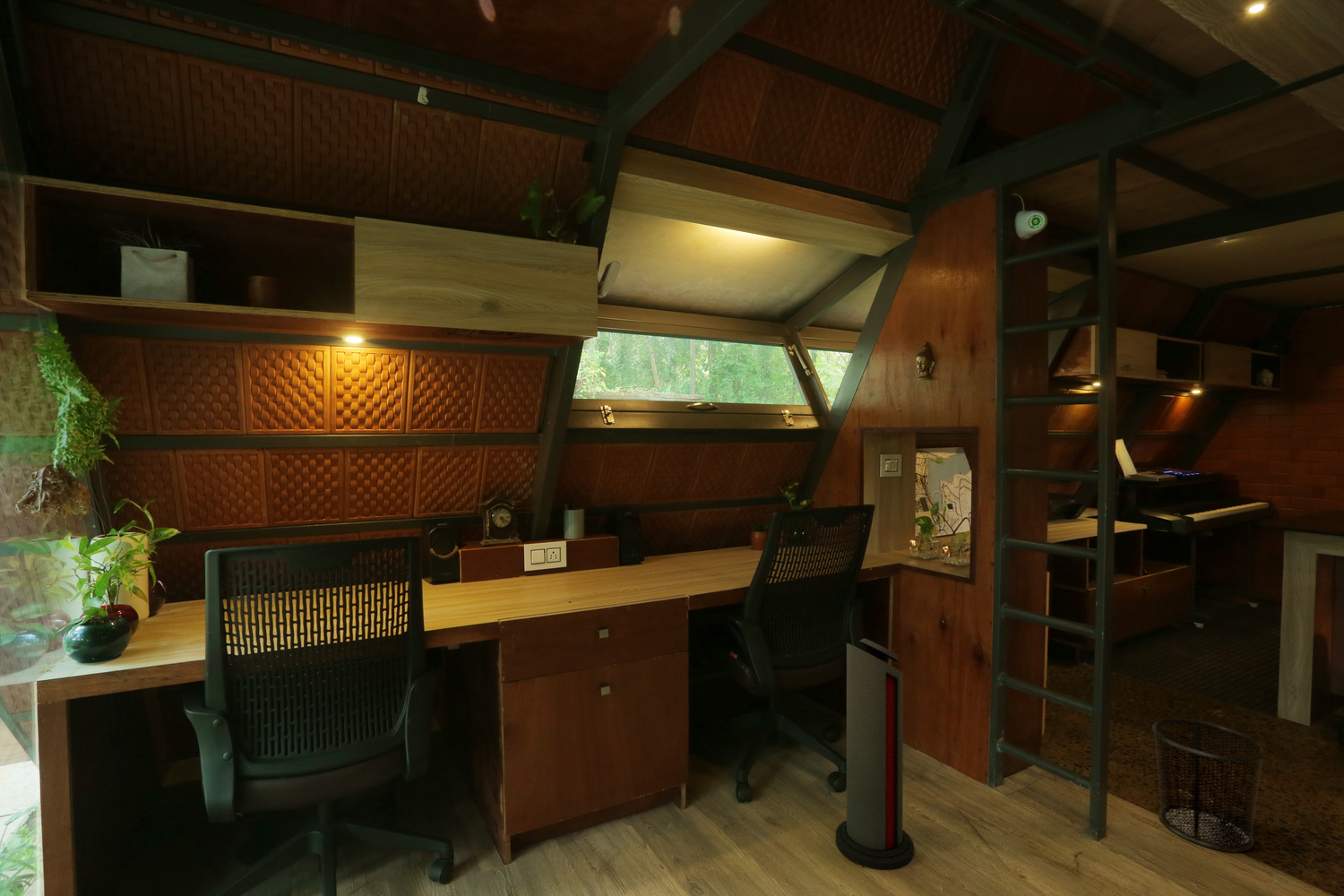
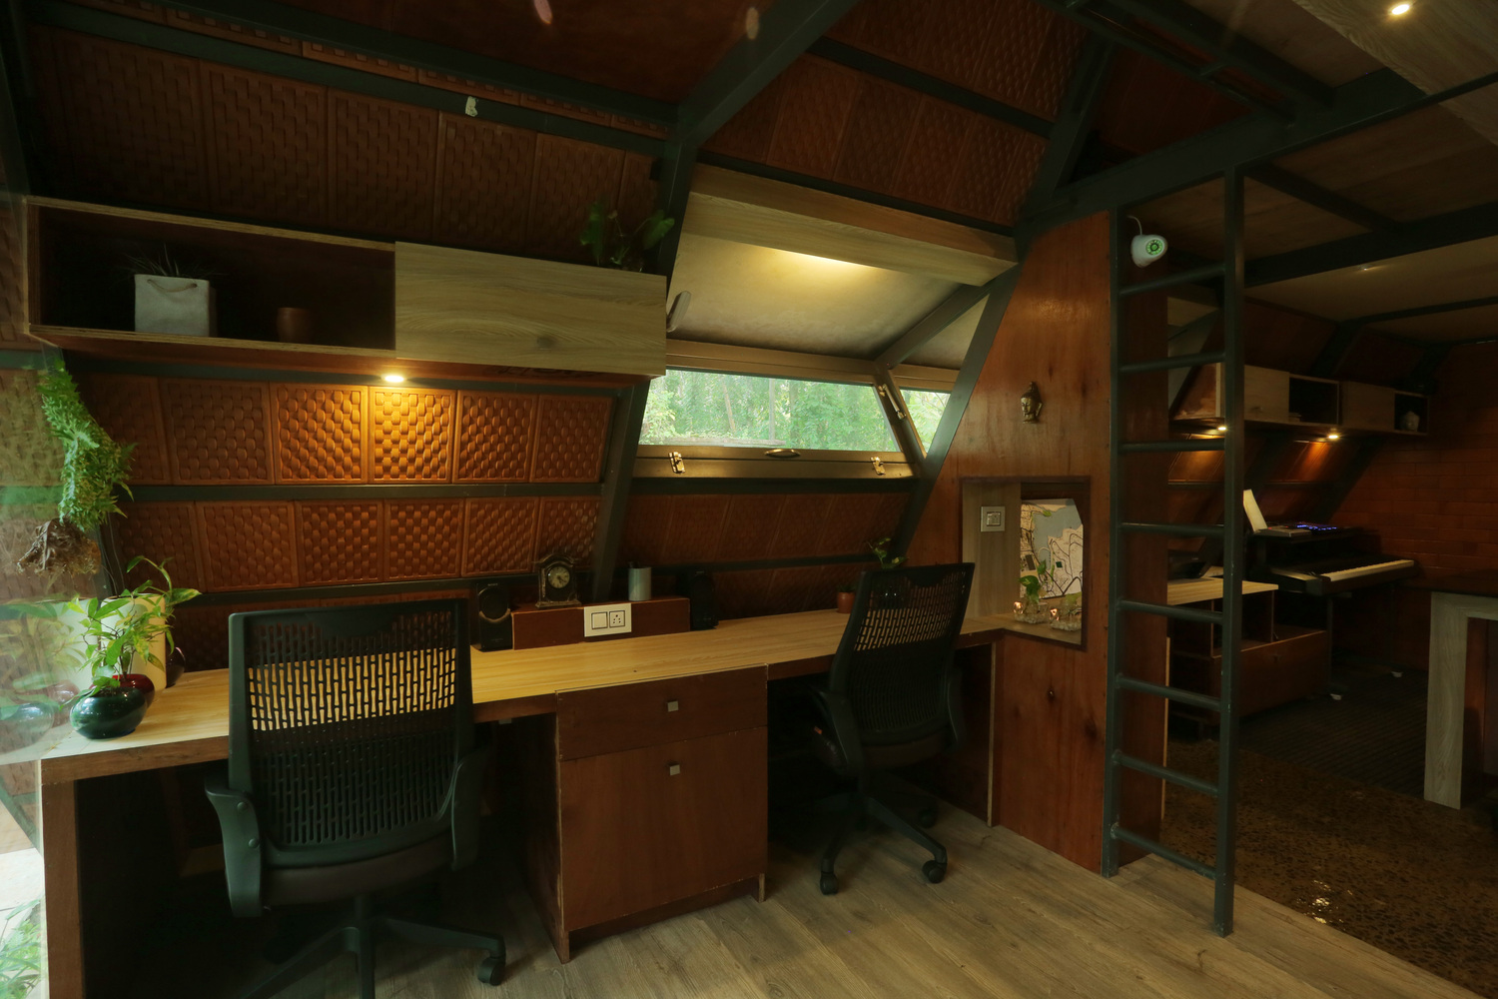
- waste bin (1205, 783)
- air purifier (874, 742)
